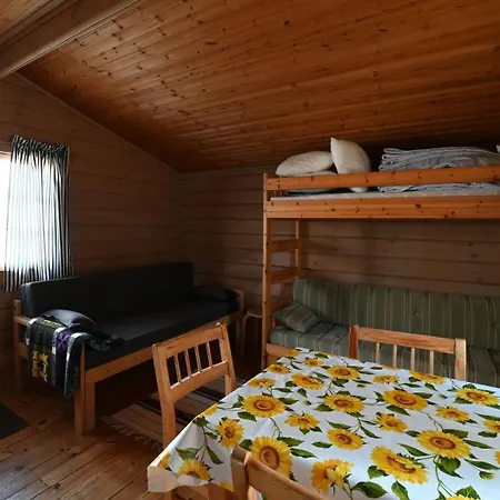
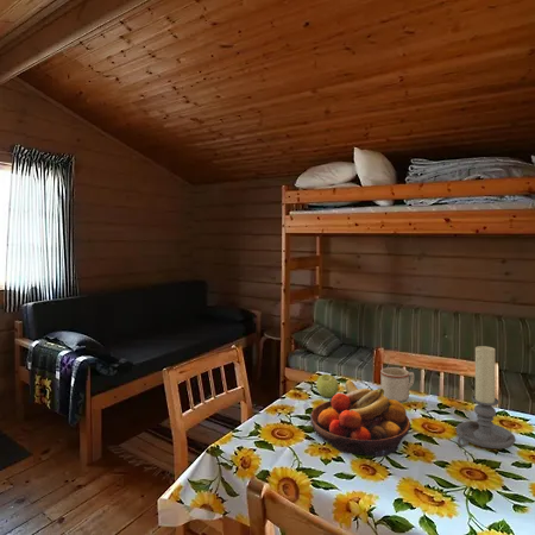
+ fruit bowl (358, 413)
+ apple (327, 385)
+ mug (398, 384)
+ candle holder (480, 394)
